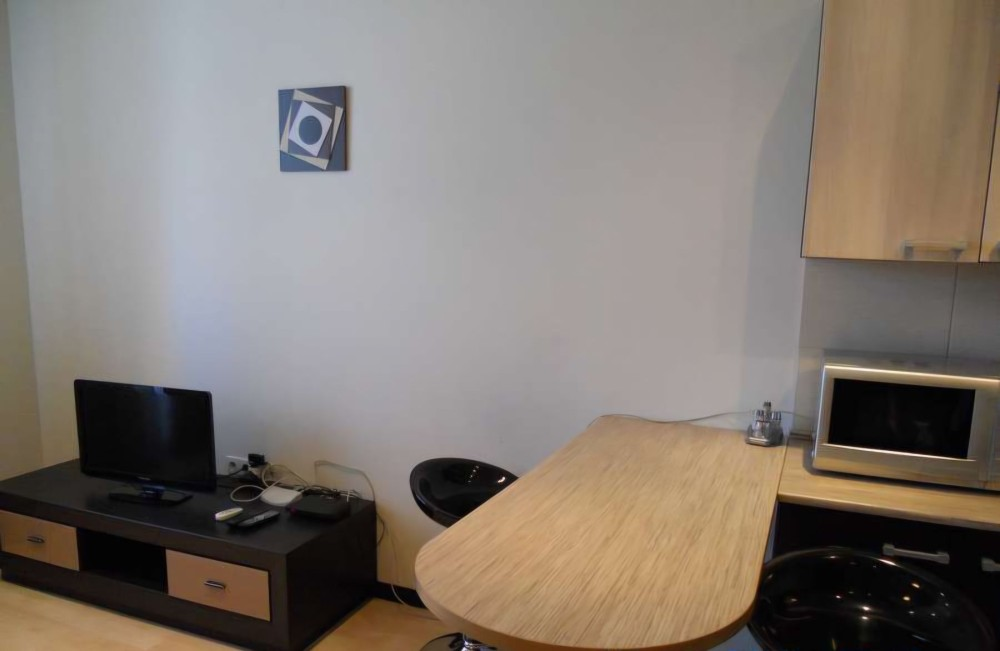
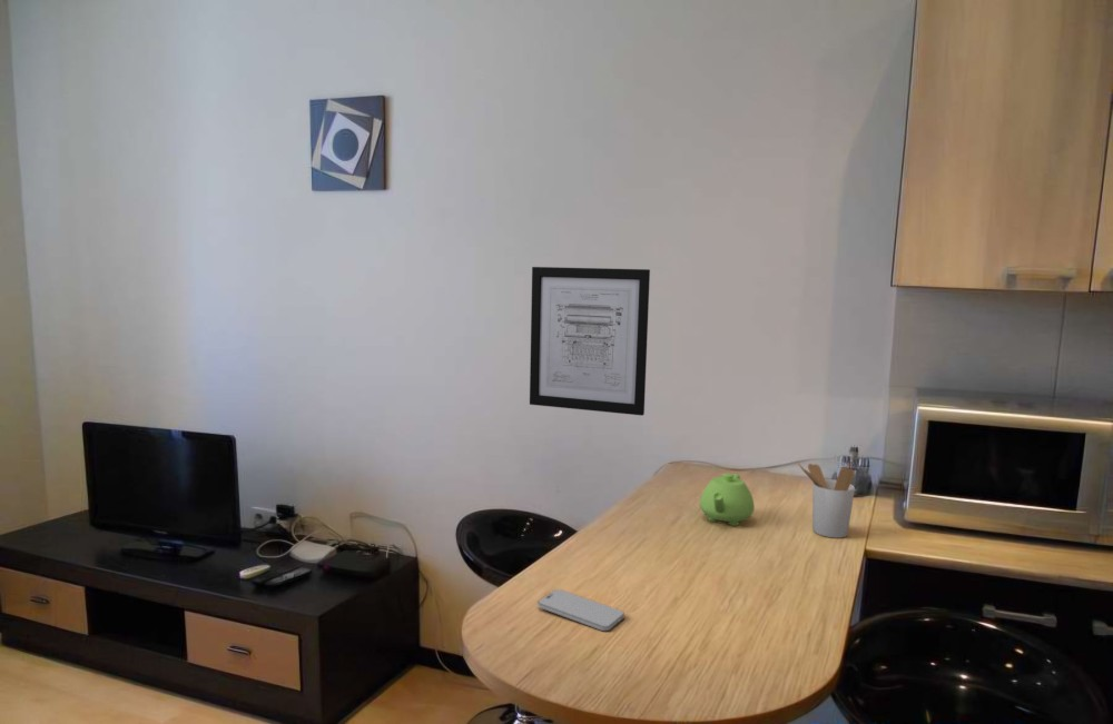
+ utensil holder (823, 497)
+ wall art (587, 339)
+ smartphone (580, 608)
+ teapot (726, 497)
